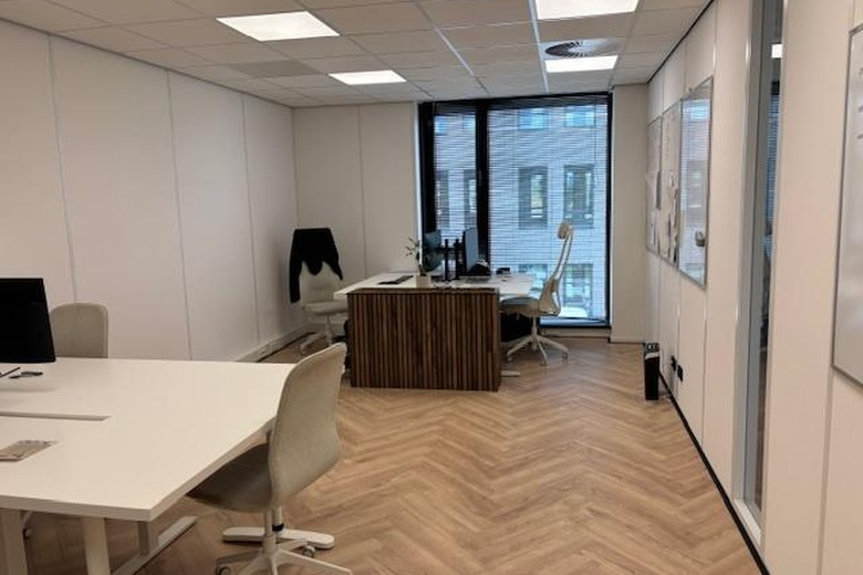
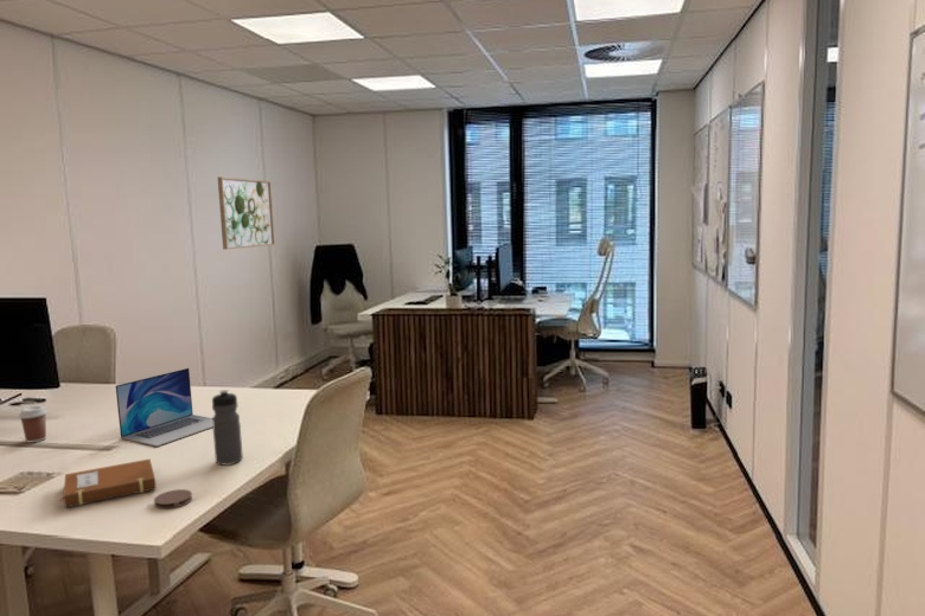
+ laptop (173, 404)
+ water bottle (227, 425)
+ wall art (249, 213)
+ coffee cup (33, 423)
+ coaster (173, 499)
+ notebook (107, 482)
